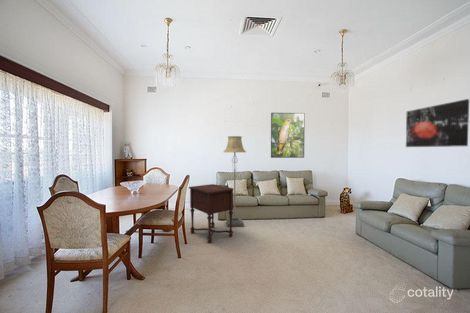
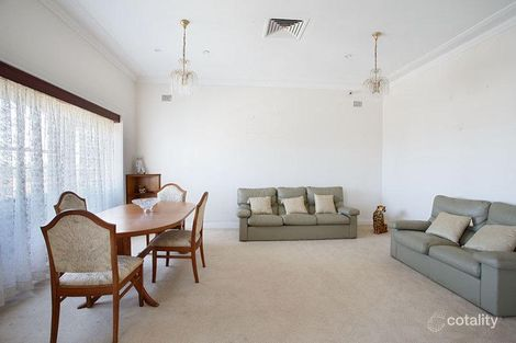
- side table (211, 211)
- wall art (433, 126)
- floor lamp (234, 180)
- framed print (287, 135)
